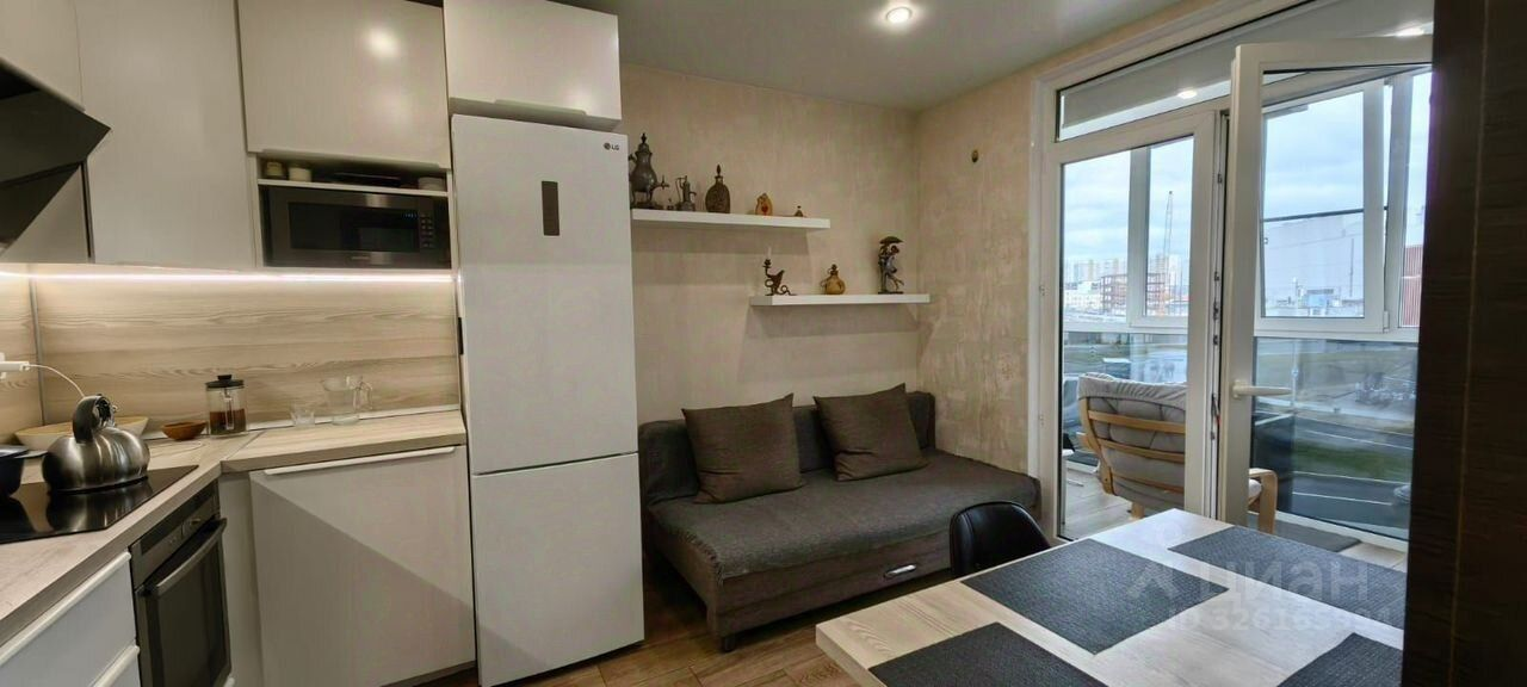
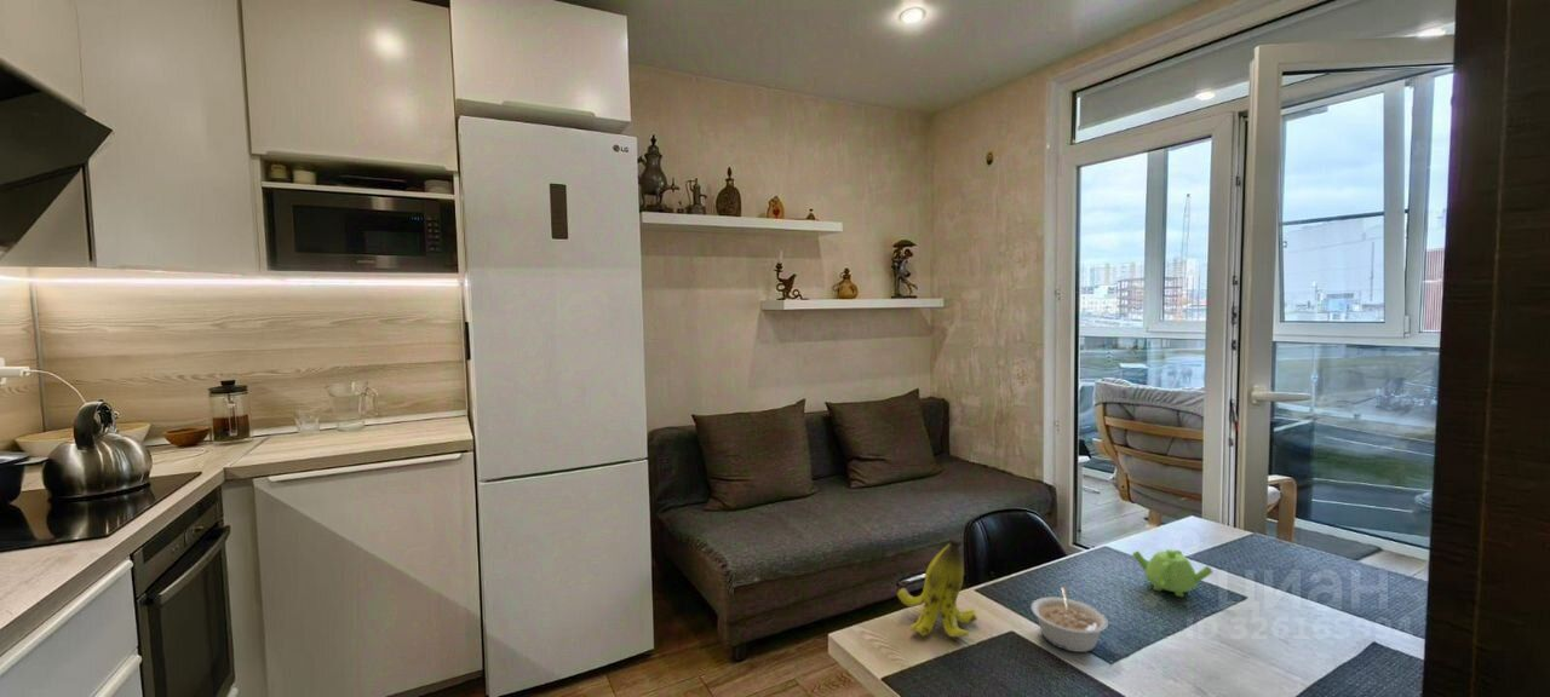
+ banana (937, 577)
+ teapot (1171, 569)
+ legume (1066, 622)
